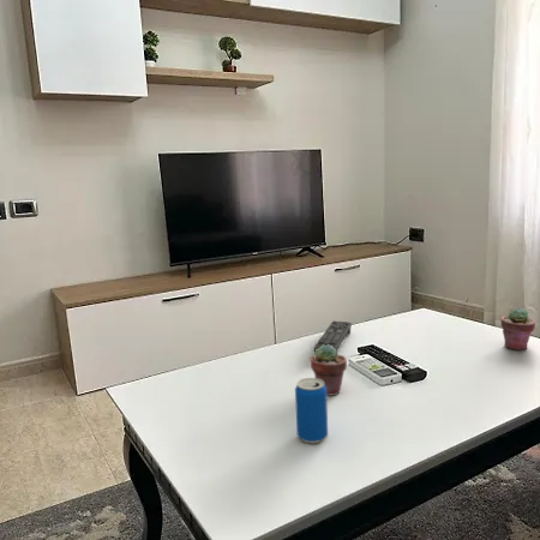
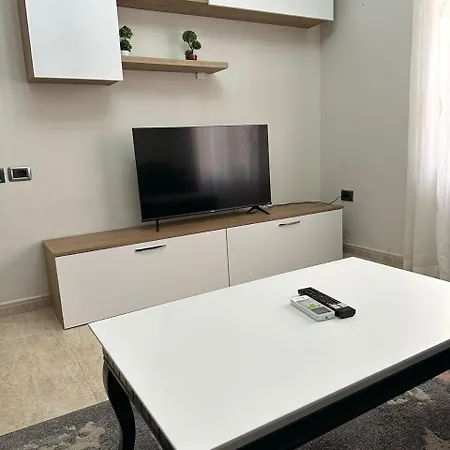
- potted succulent (517, 328)
- beverage can (311, 409)
- remote control (334, 338)
- potted succulent (328, 367)
